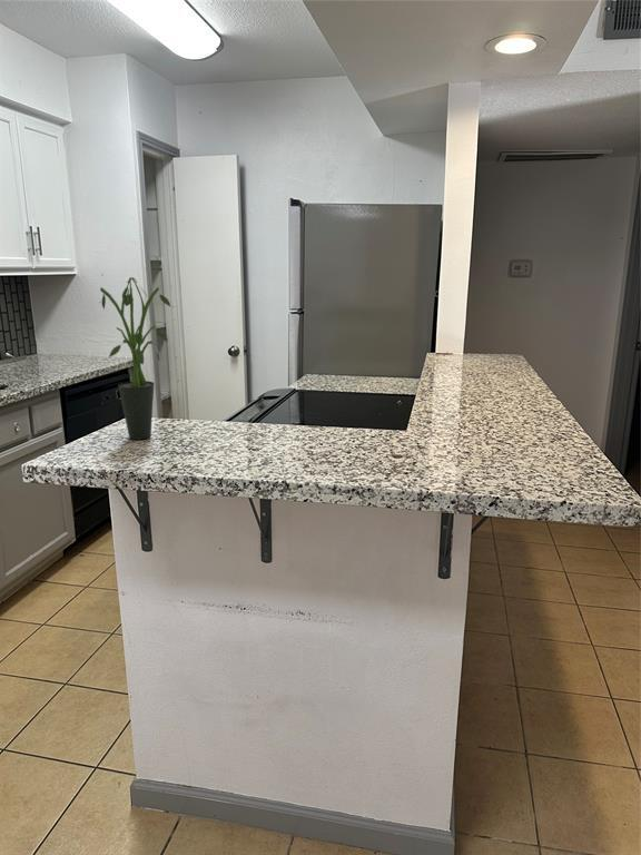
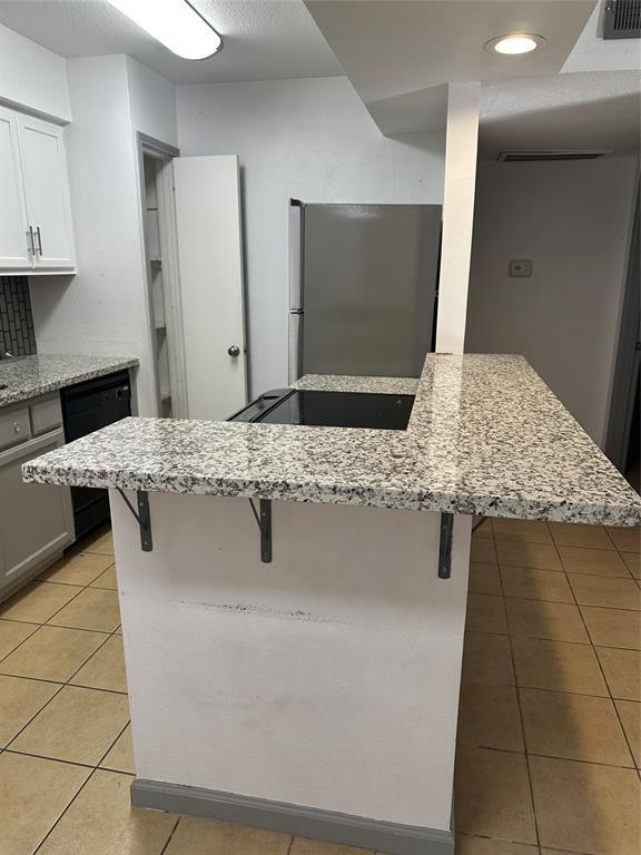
- potted plant (140, 358)
